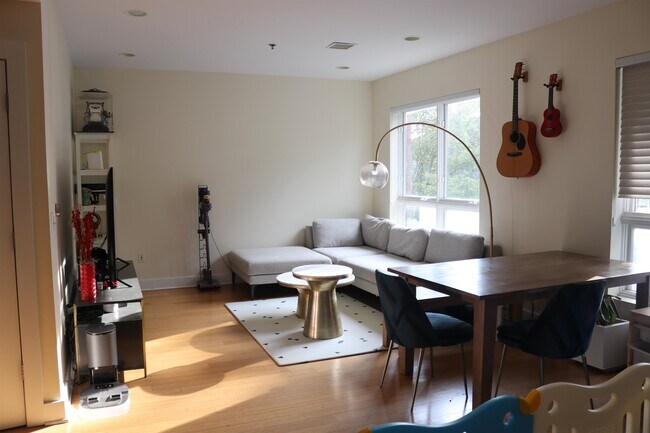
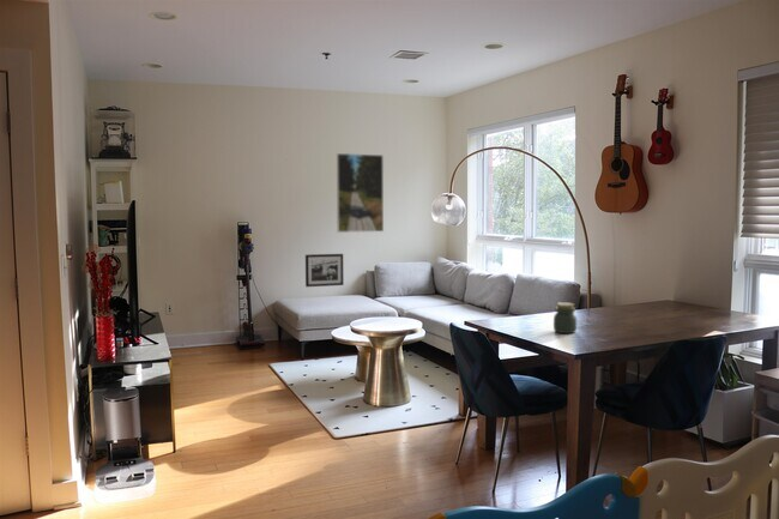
+ picture frame (324, 270)
+ jar (564, 318)
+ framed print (360, 193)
